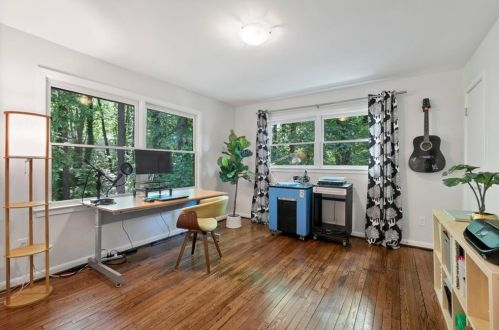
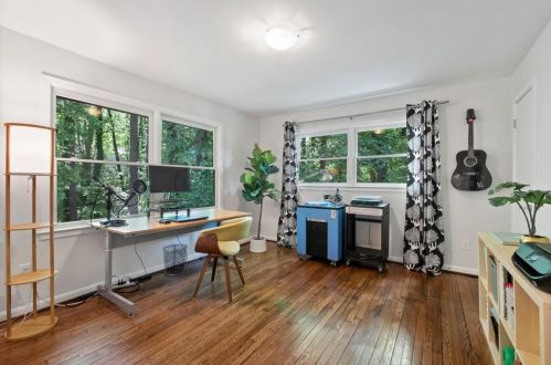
+ waste bin (174, 259)
